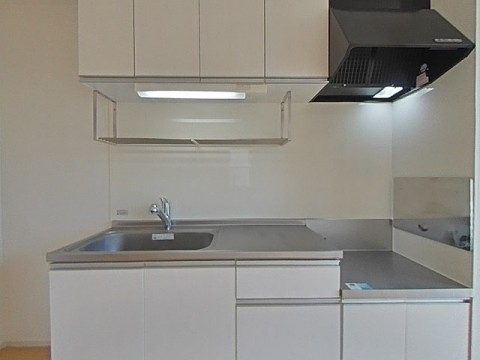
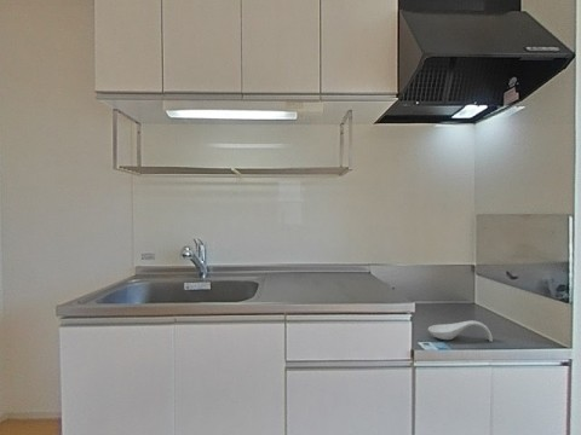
+ spoon rest (459, 329)
